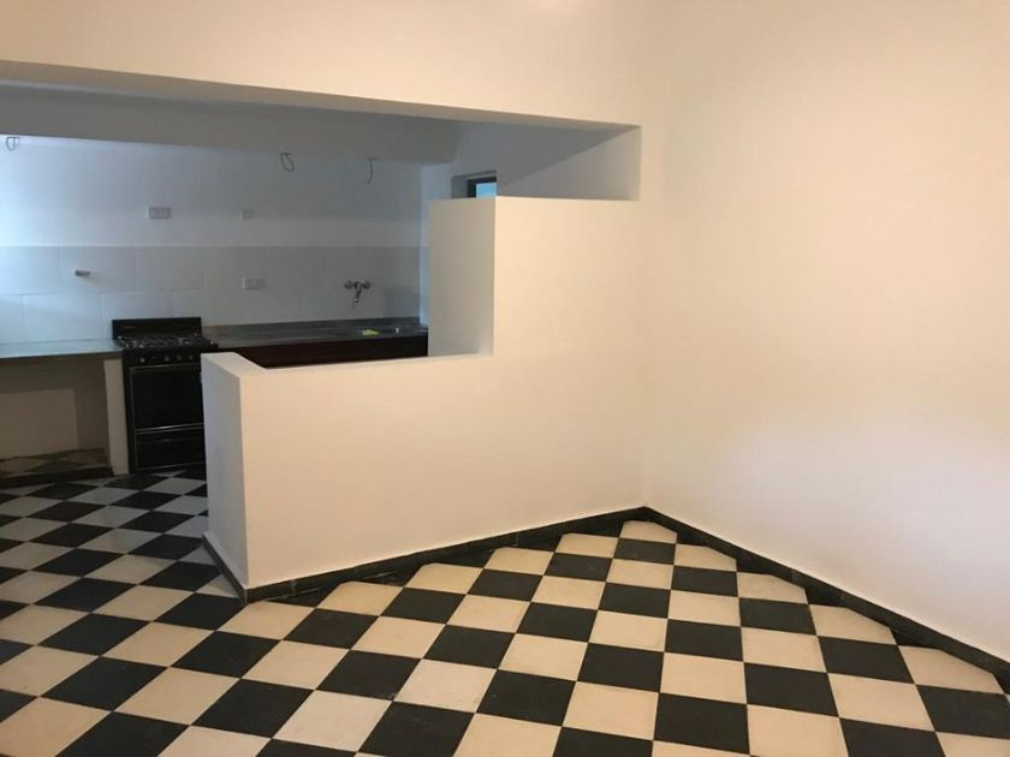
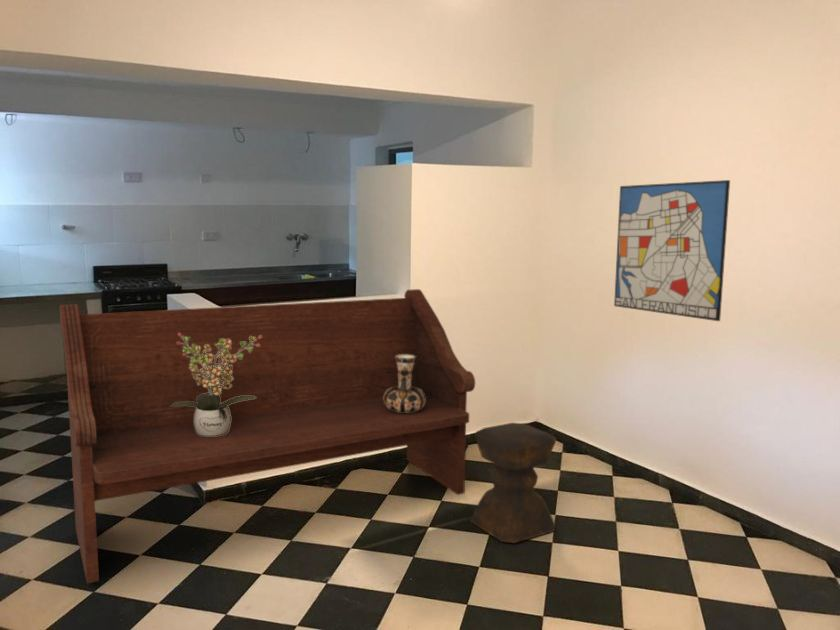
+ bench (284, 410)
+ stool (513, 478)
+ wall art (666, 249)
+ potted plant (215, 383)
+ decorative vase (404, 382)
